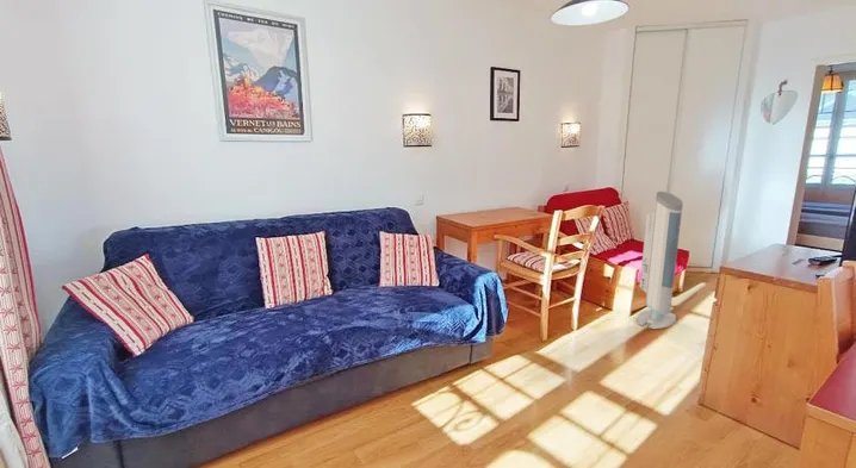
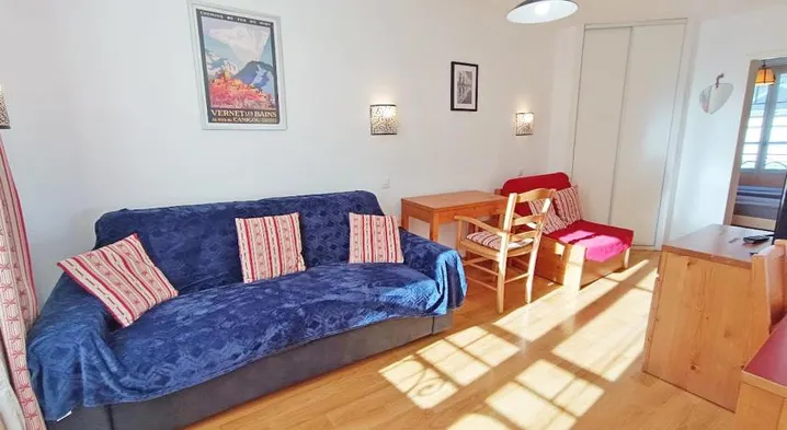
- air purifier (662, 257)
